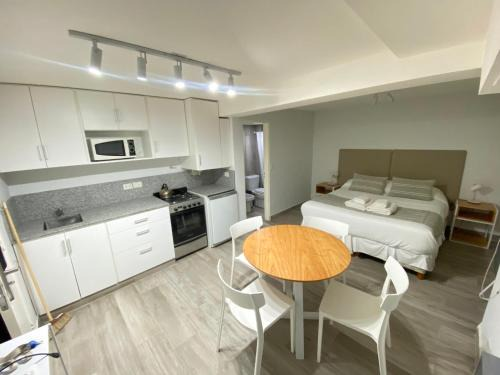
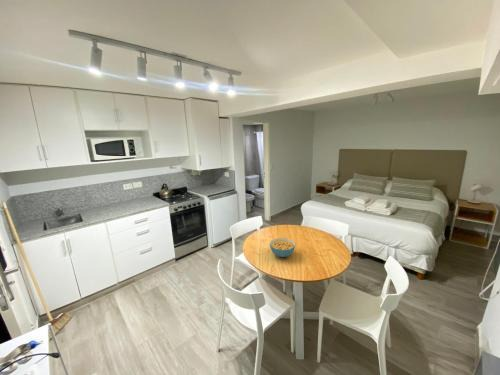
+ cereal bowl (282, 249)
